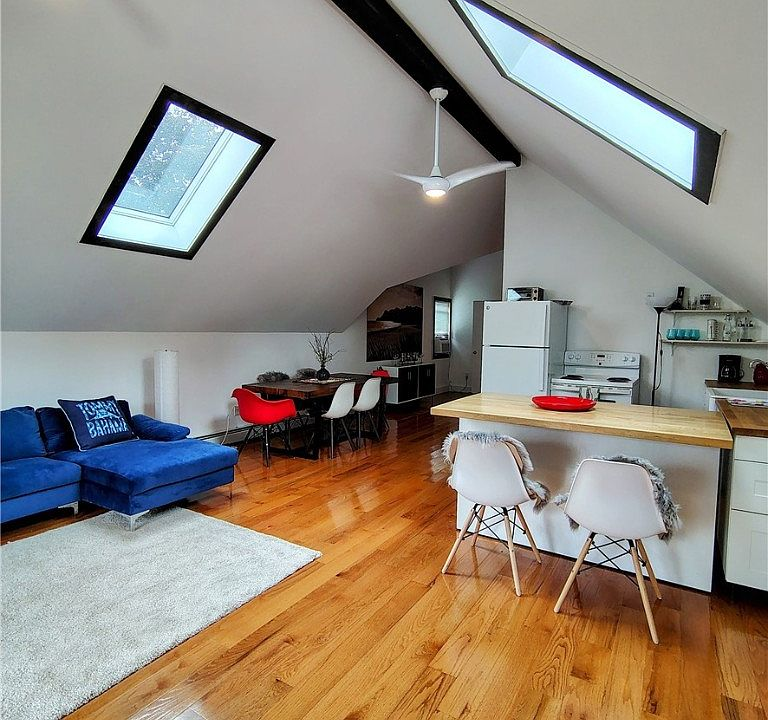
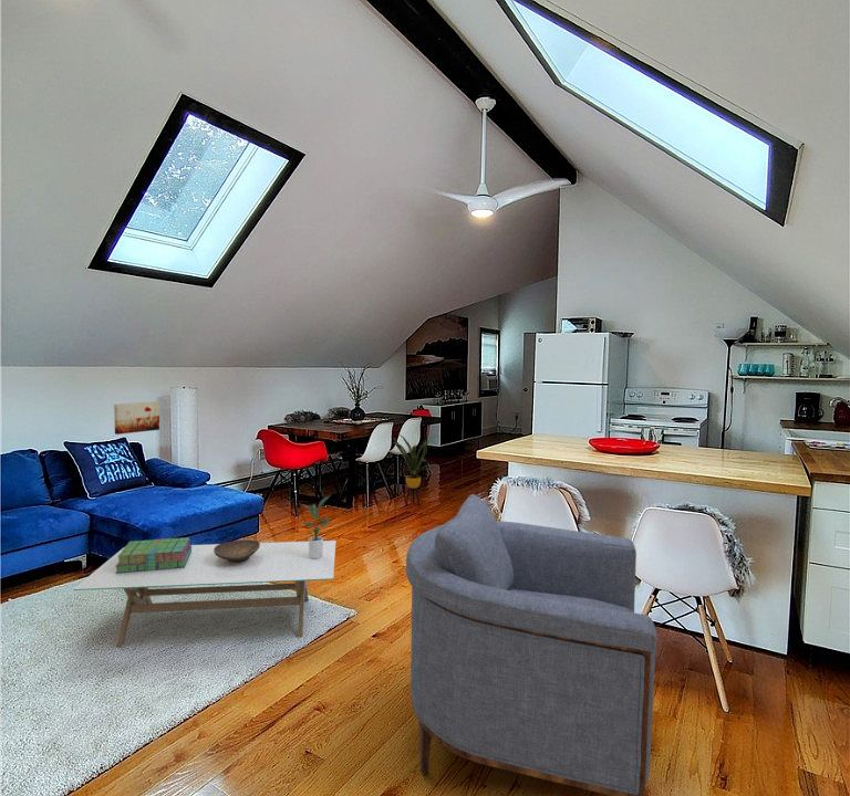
+ house plant (413, 469)
+ wall art (137, 417)
+ potted plant (315, 524)
+ armchair (519, 628)
+ stack of books (155, 553)
+ coffee table (221, 590)
+ decorative bowl (237, 552)
